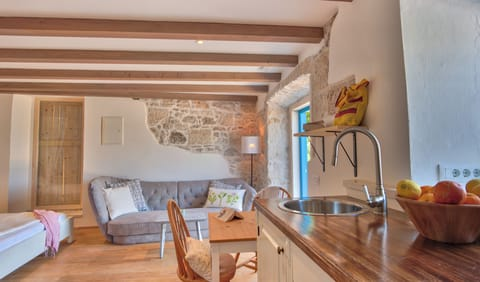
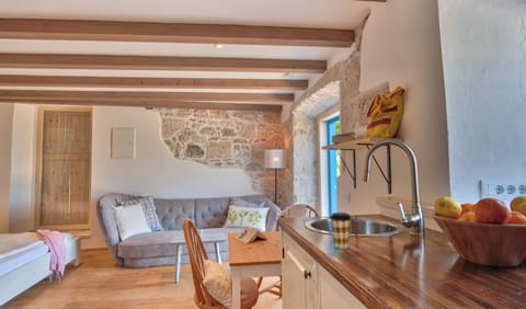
+ coffee cup (341, 230)
